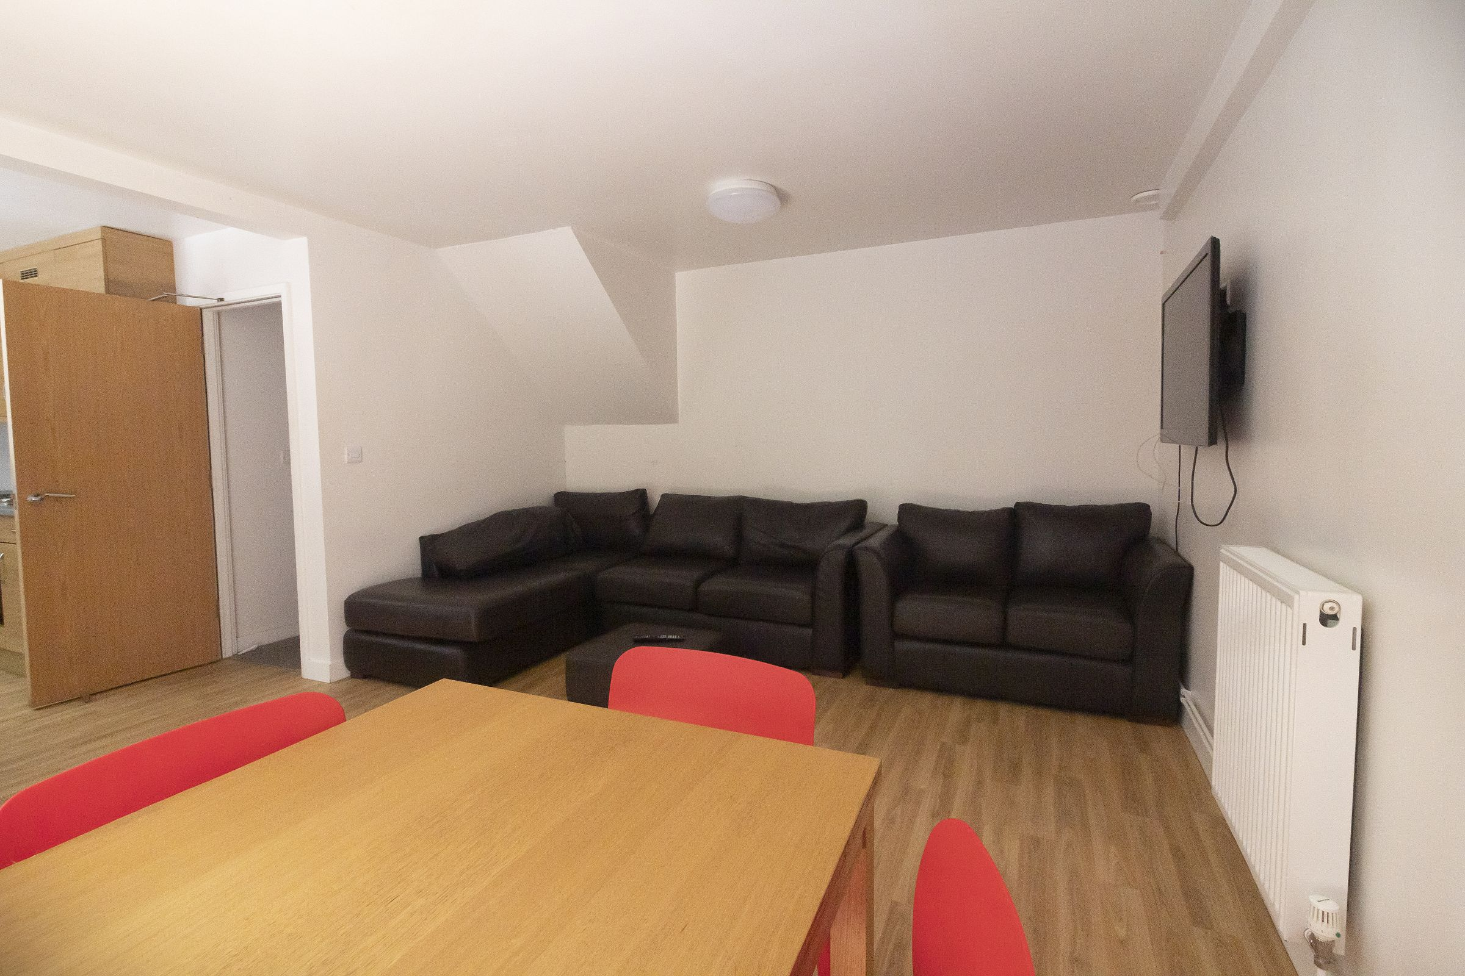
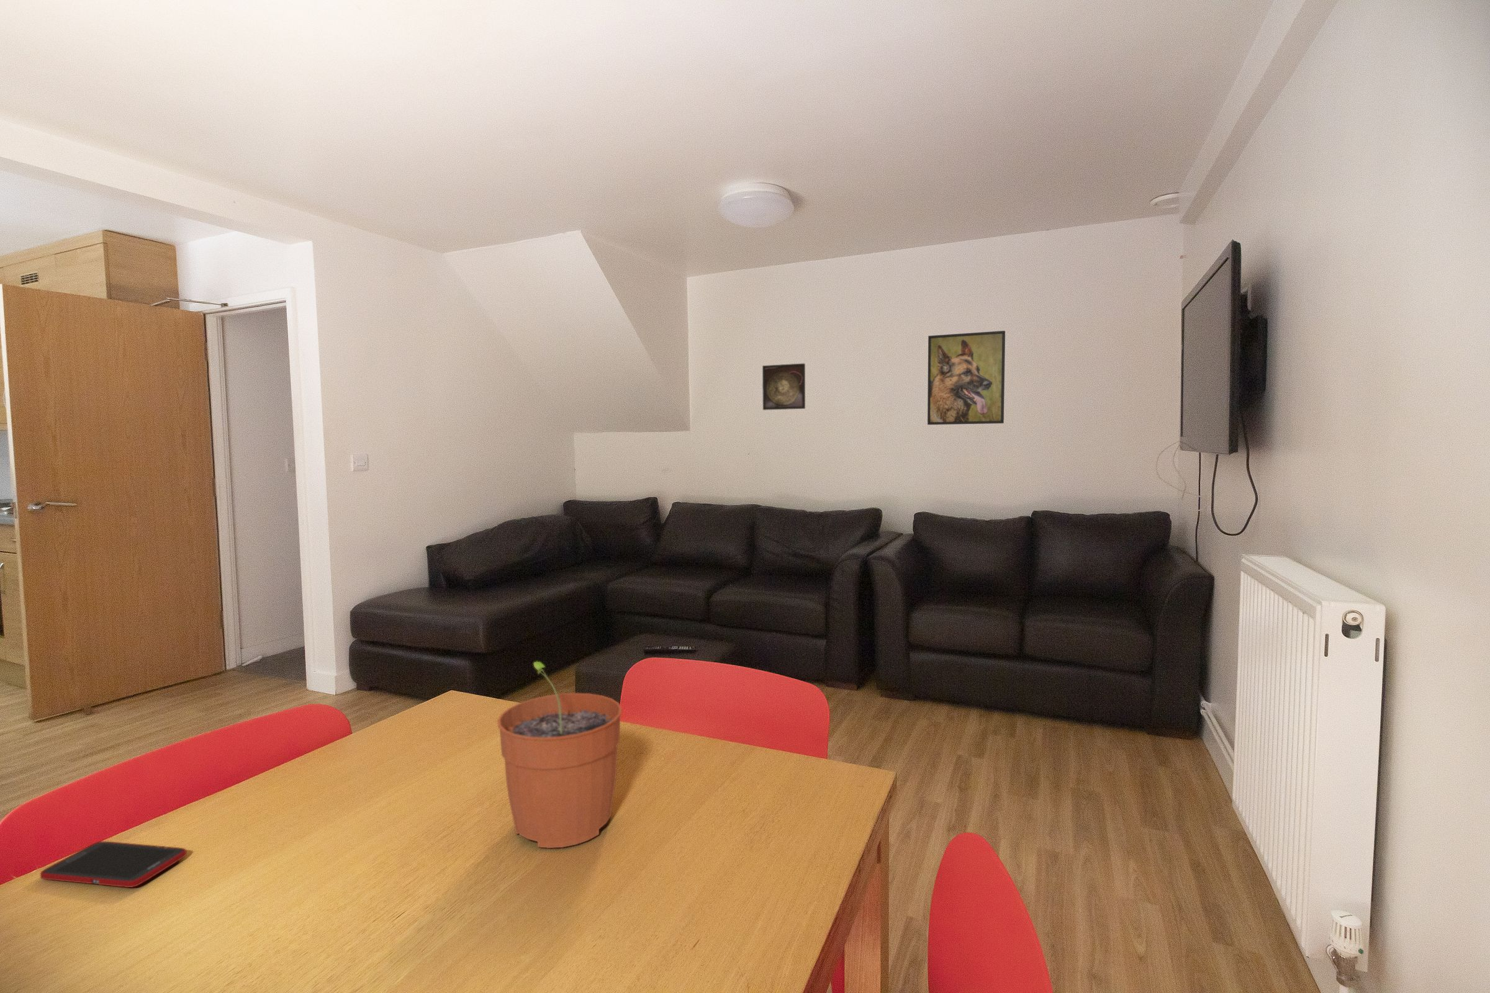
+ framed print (966, 379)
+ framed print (784, 387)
+ plant pot (561, 740)
+ cell phone (115, 863)
